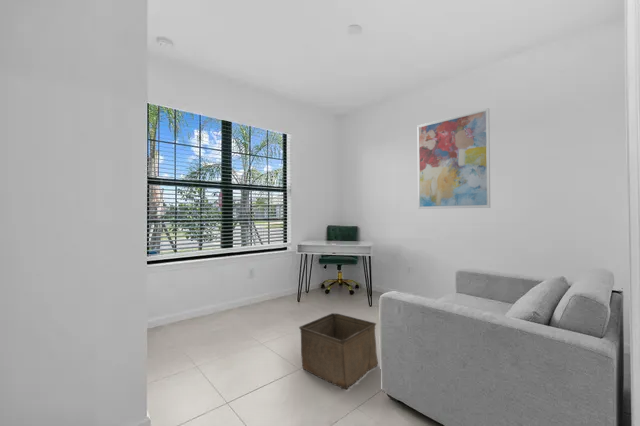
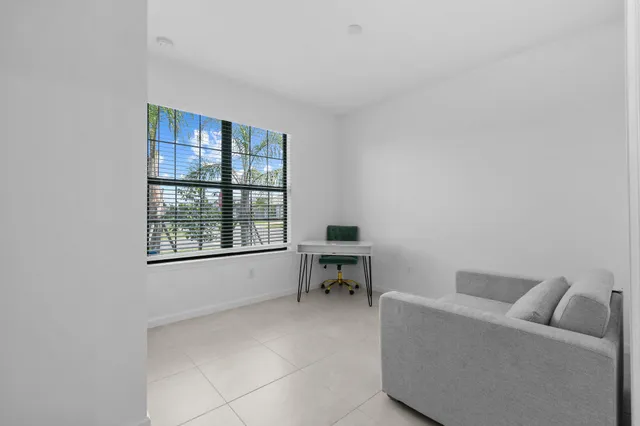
- wall art (450, 163)
- storage bin (339, 346)
